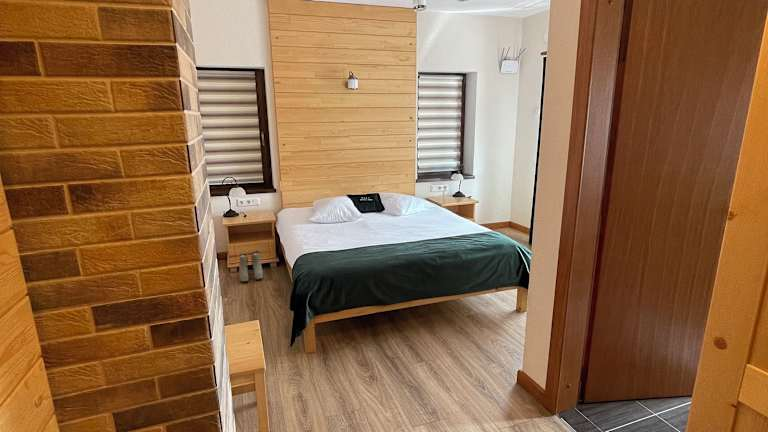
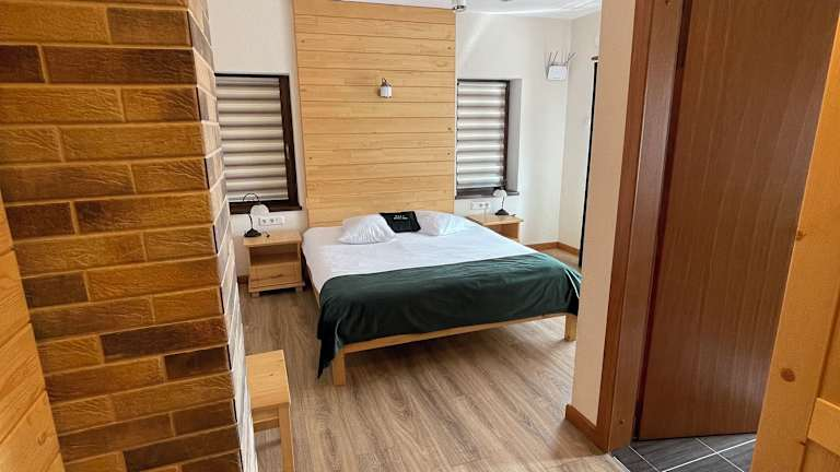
- boots (248, 264)
